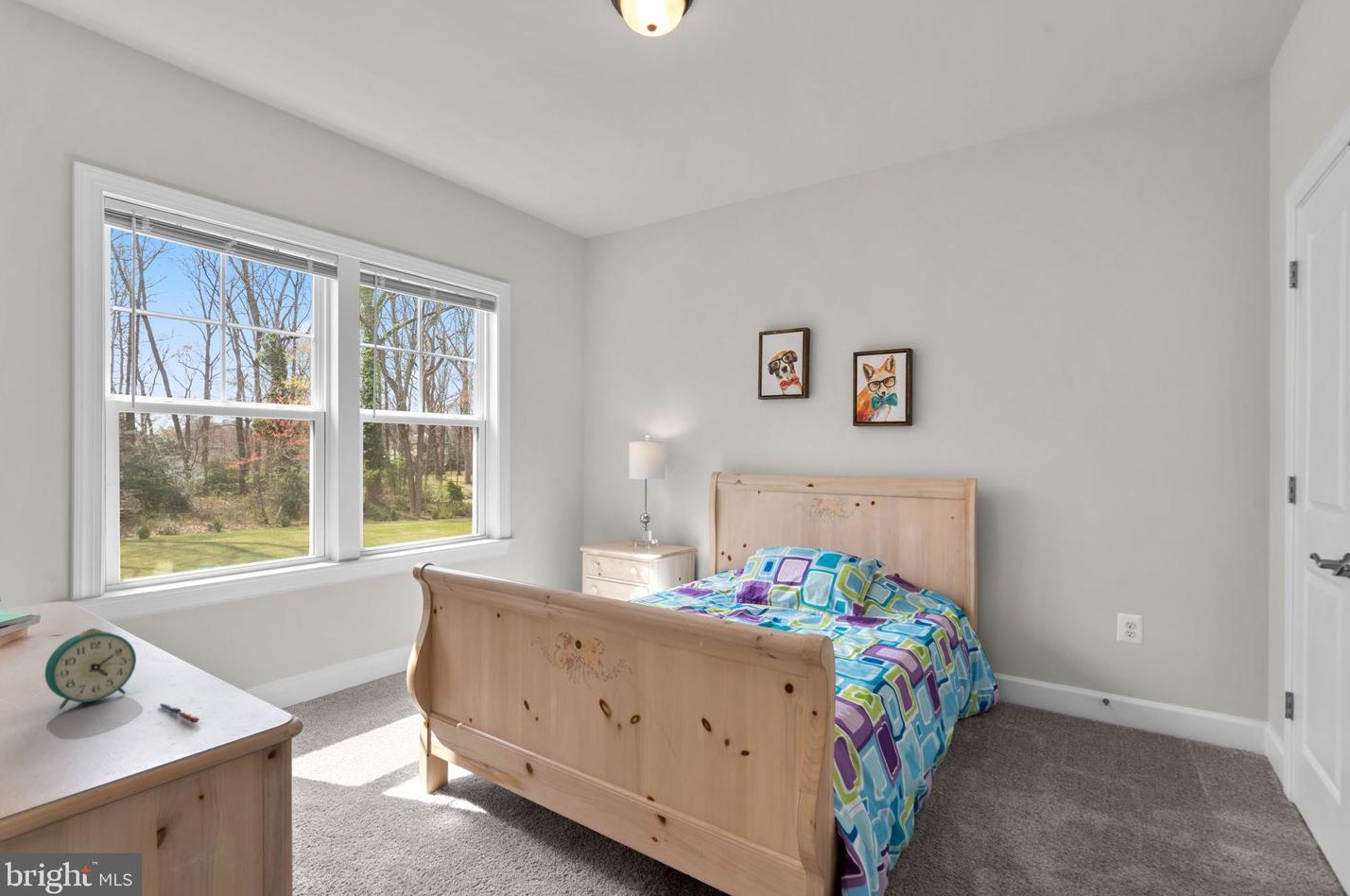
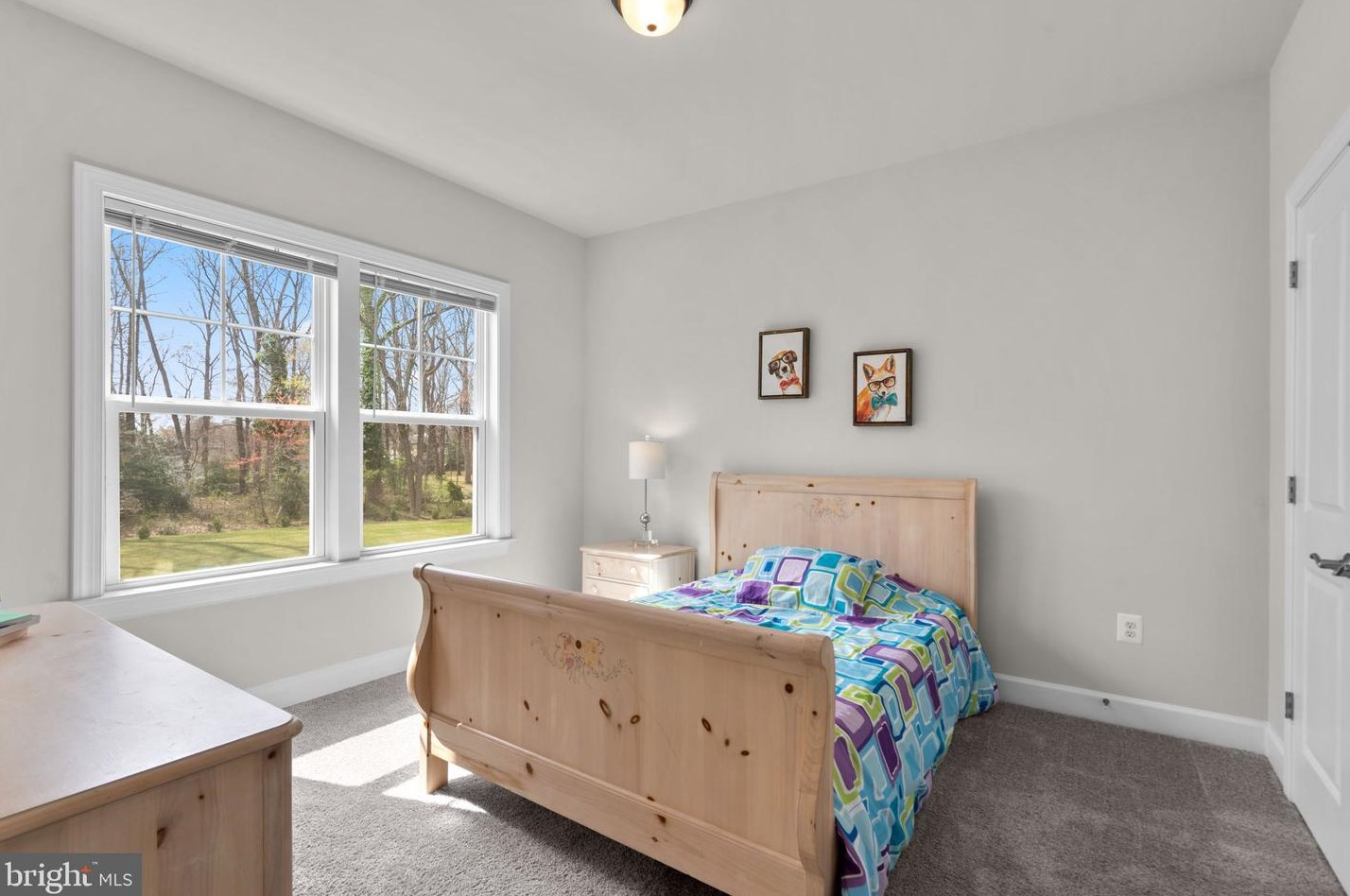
- pen (178, 711)
- alarm clock (90, 663)
